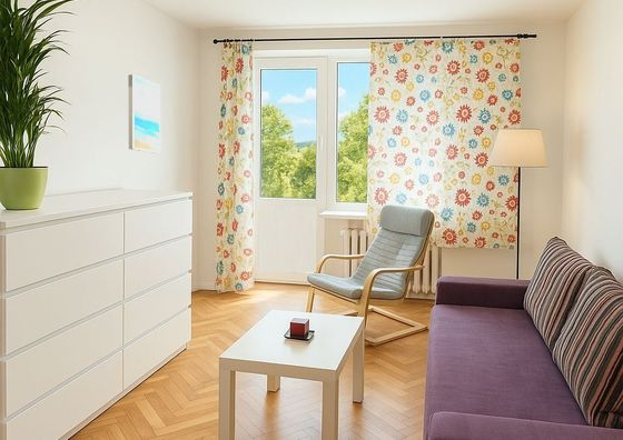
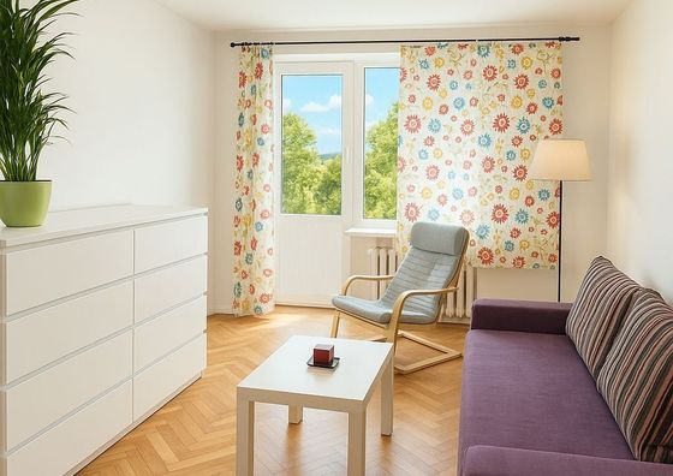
- wall art (145, 116)
